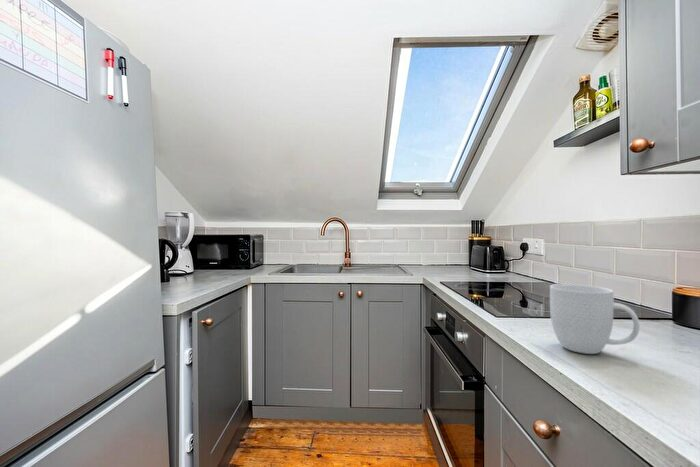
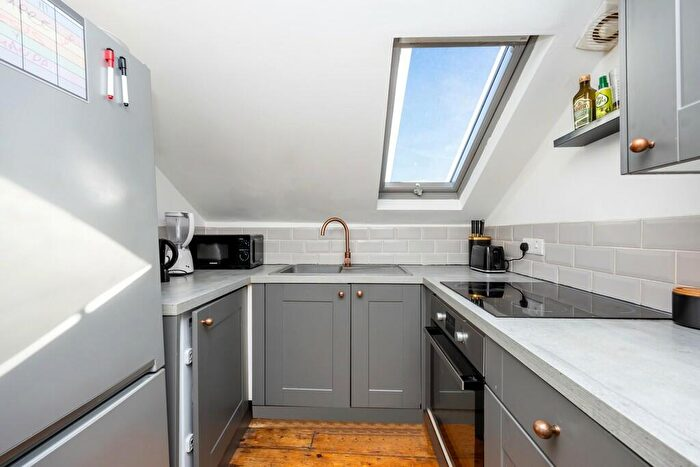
- mug (586, 318)
